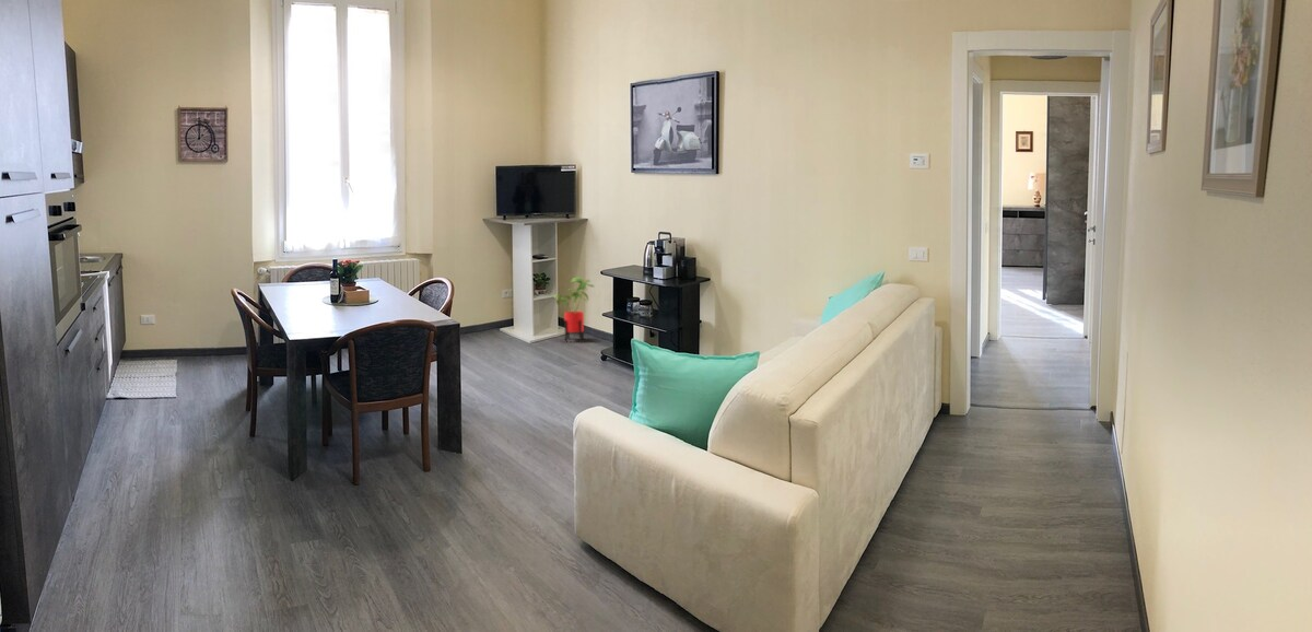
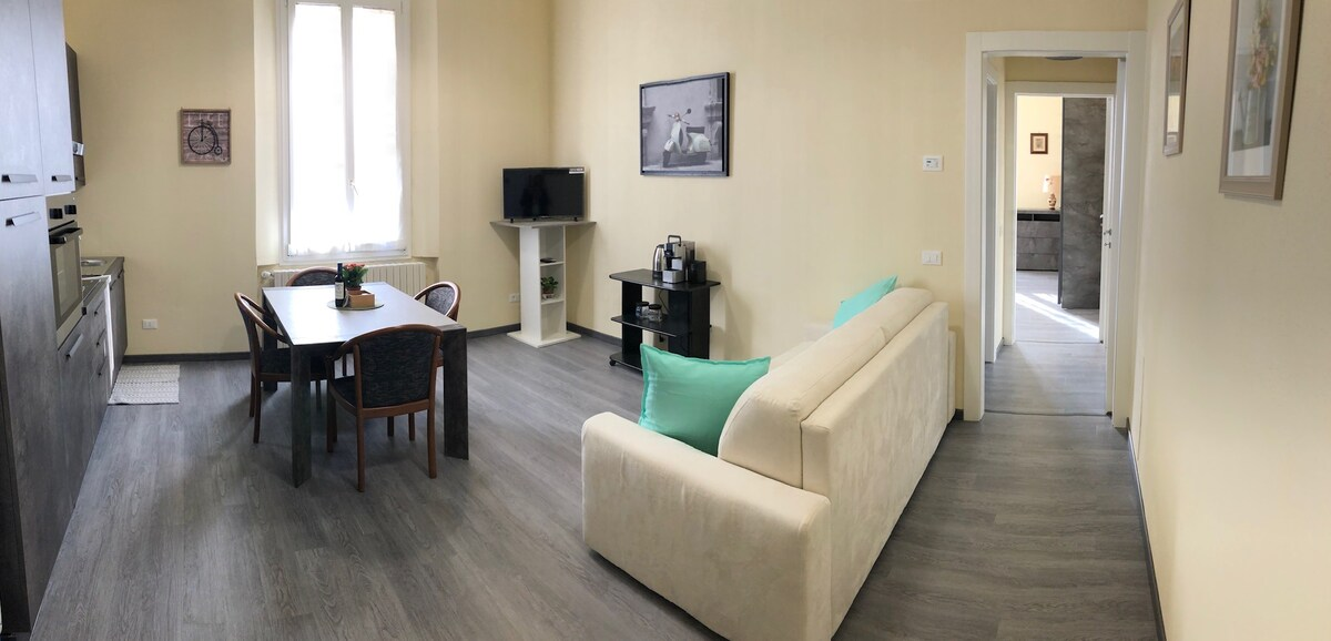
- house plant (574, 308)
